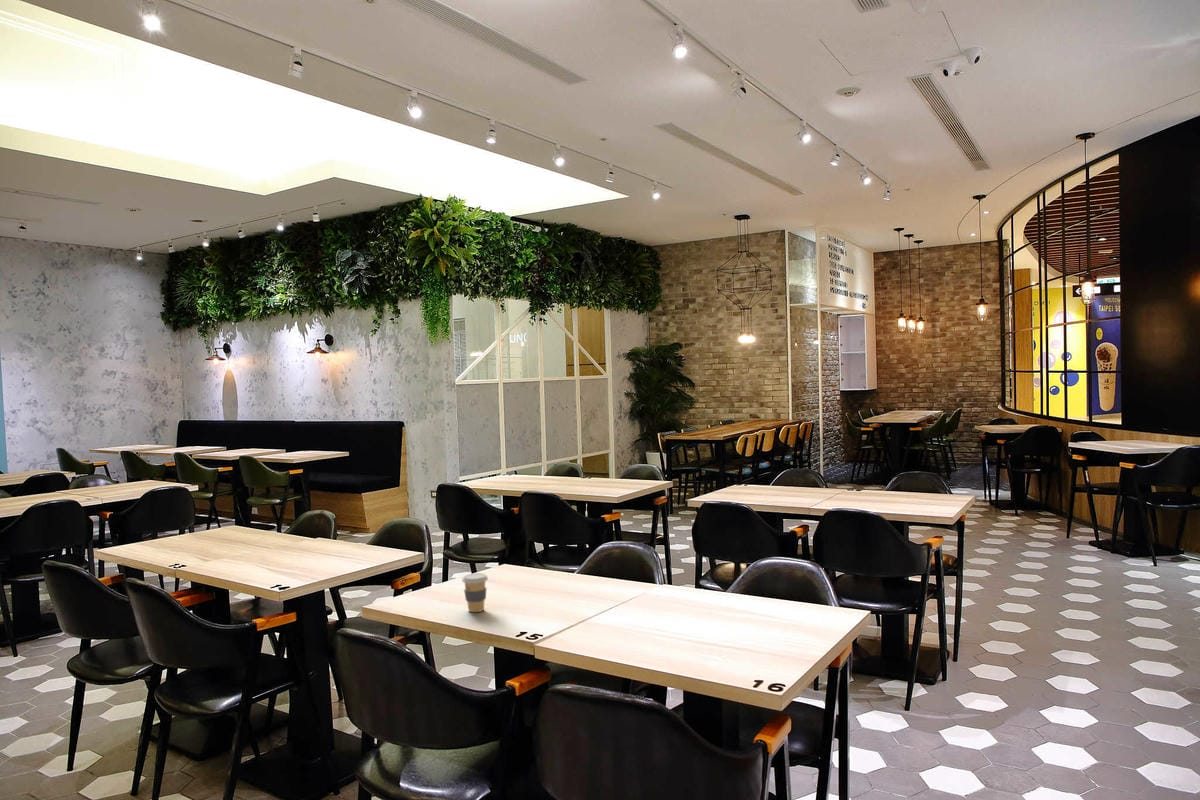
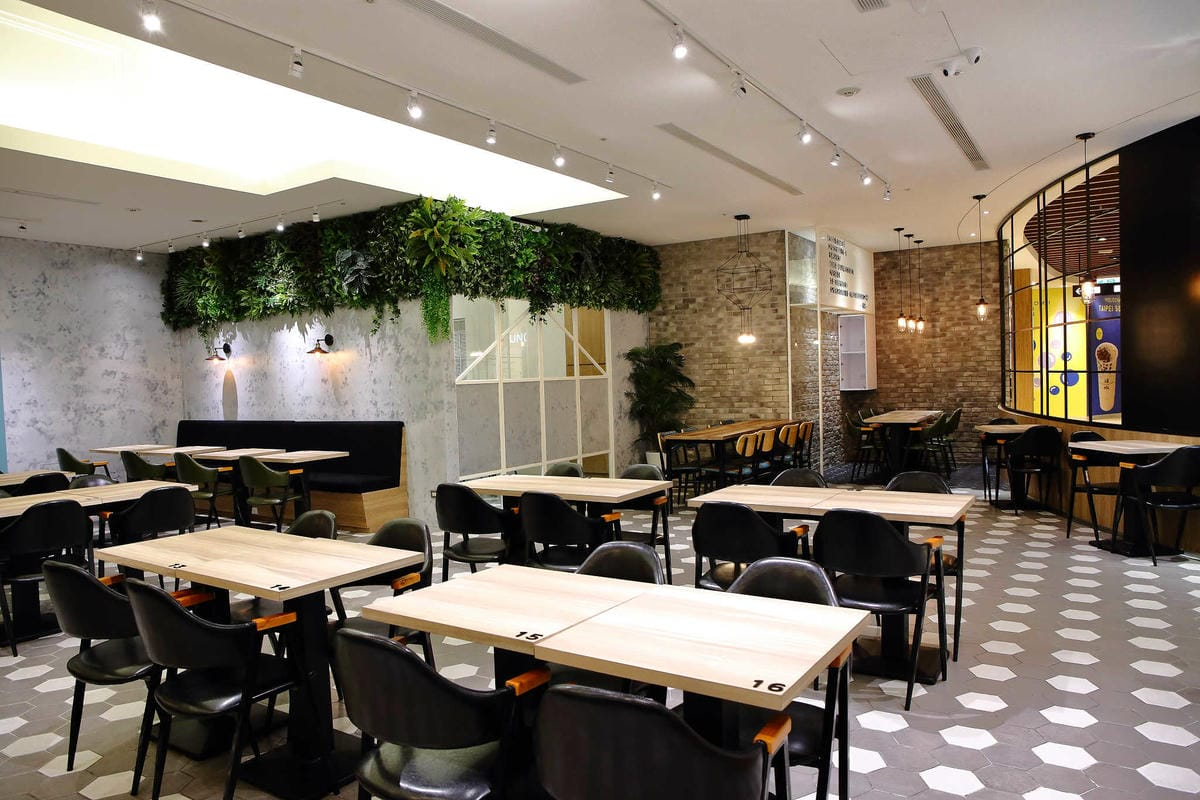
- coffee cup (475, 592)
